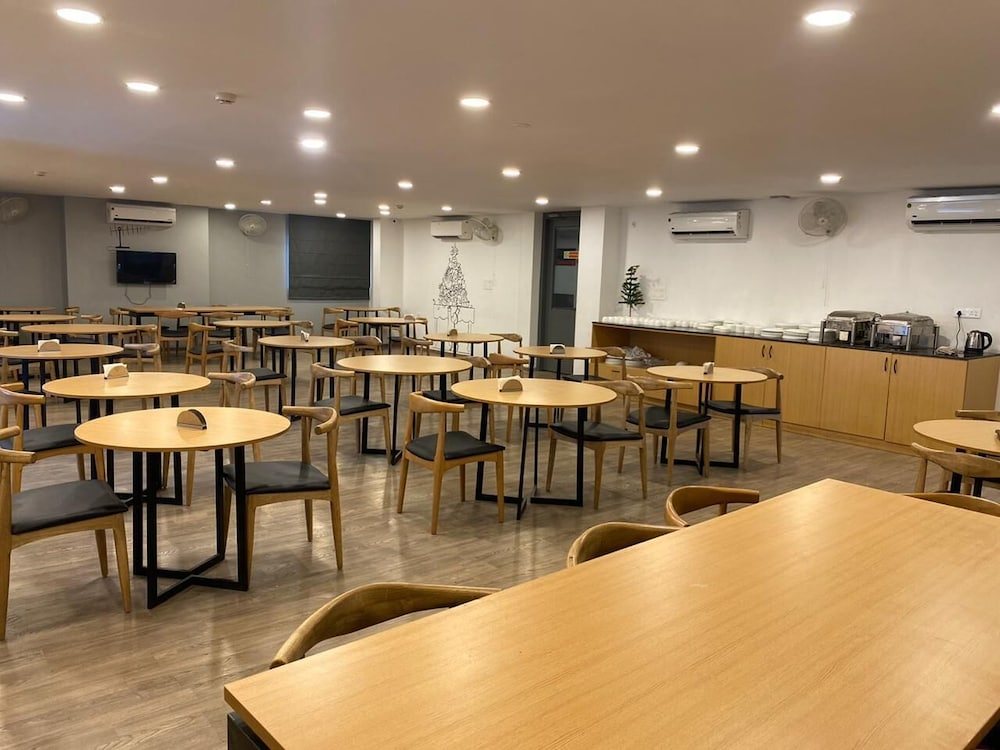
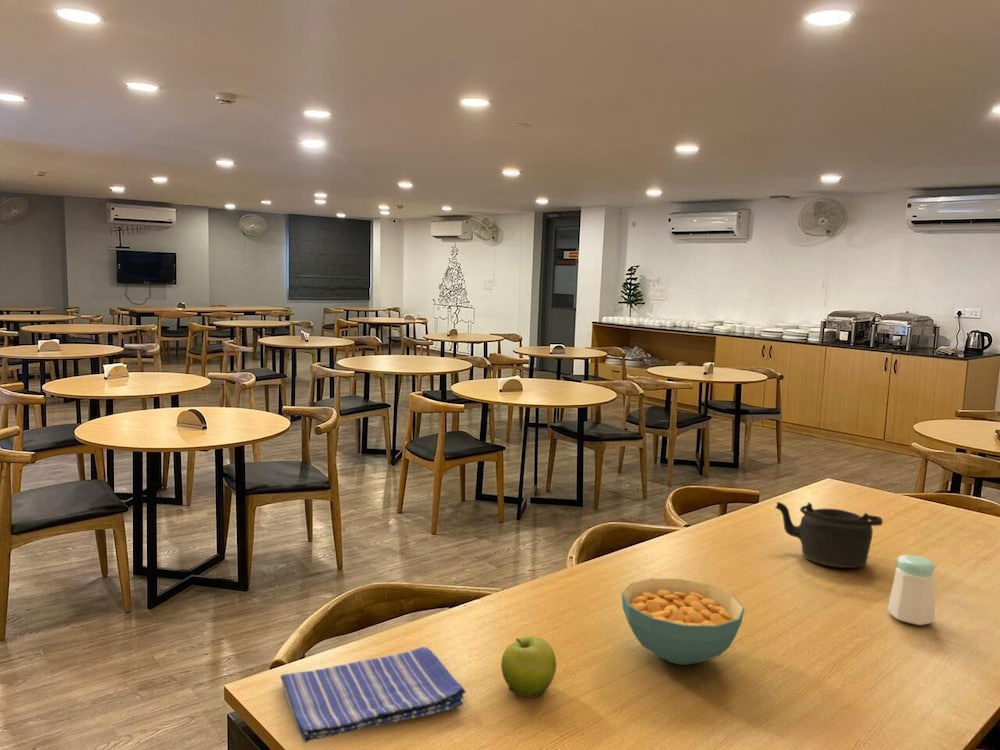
+ fruit (528, 664)
+ dish towel (372, 686)
+ teapot (828, 532)
+ cereal bowl (680, 628)
+ salt shaker (913, 588)
